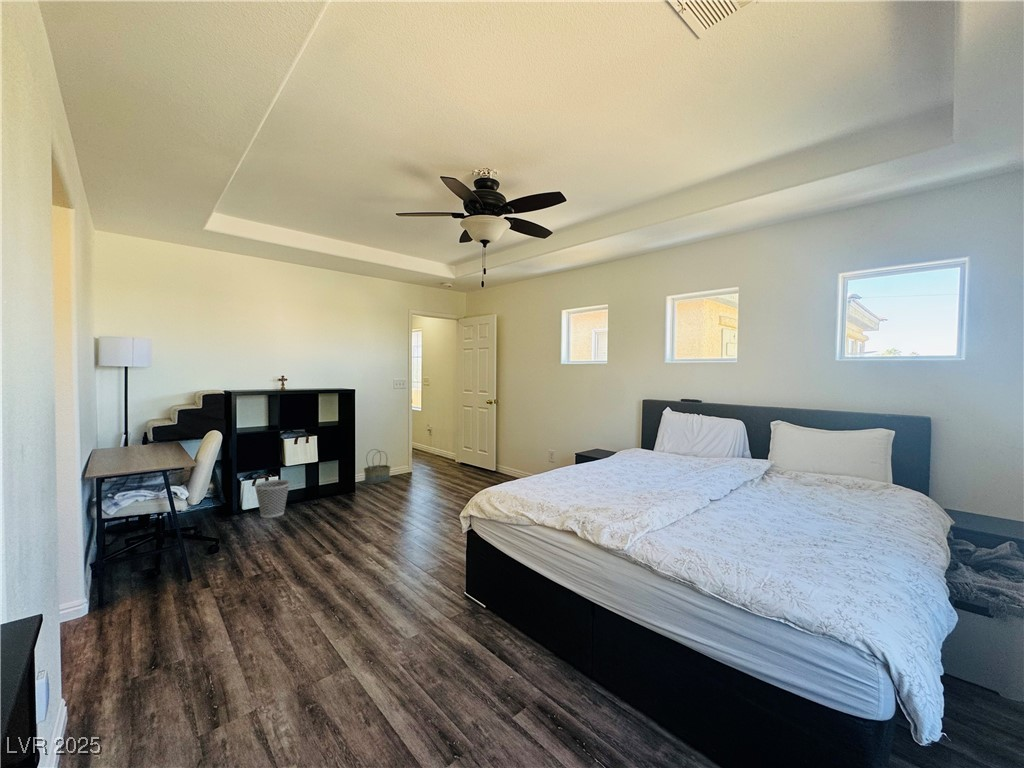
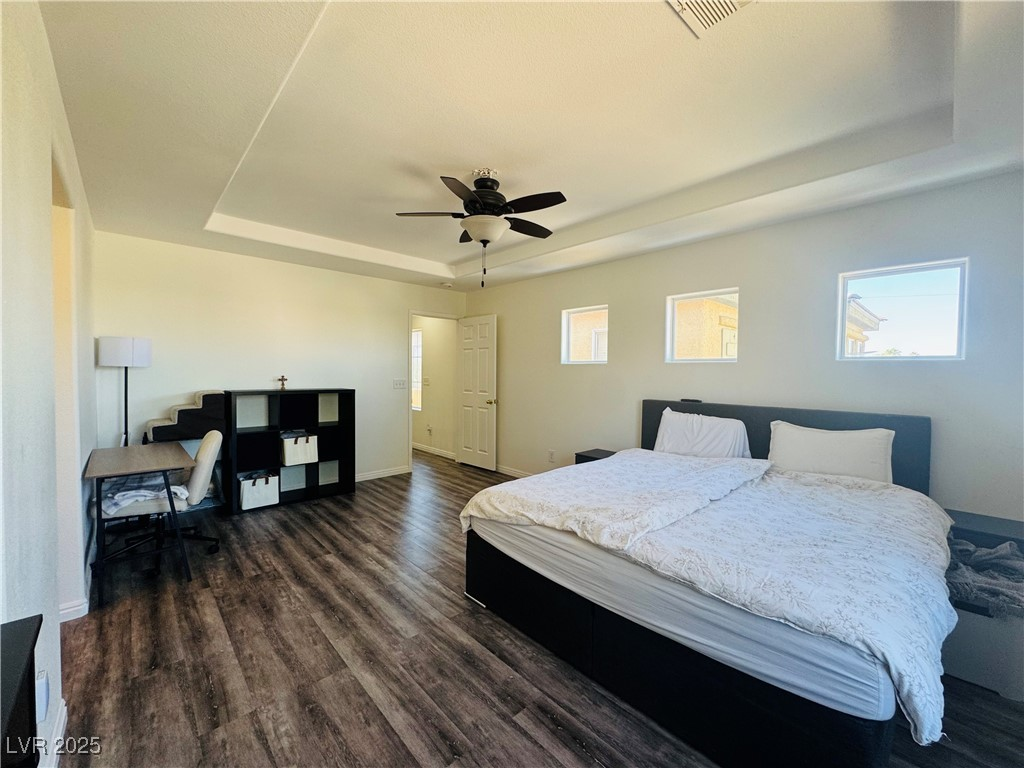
- basket (377, 465)
- wastebasket (272, 498)
